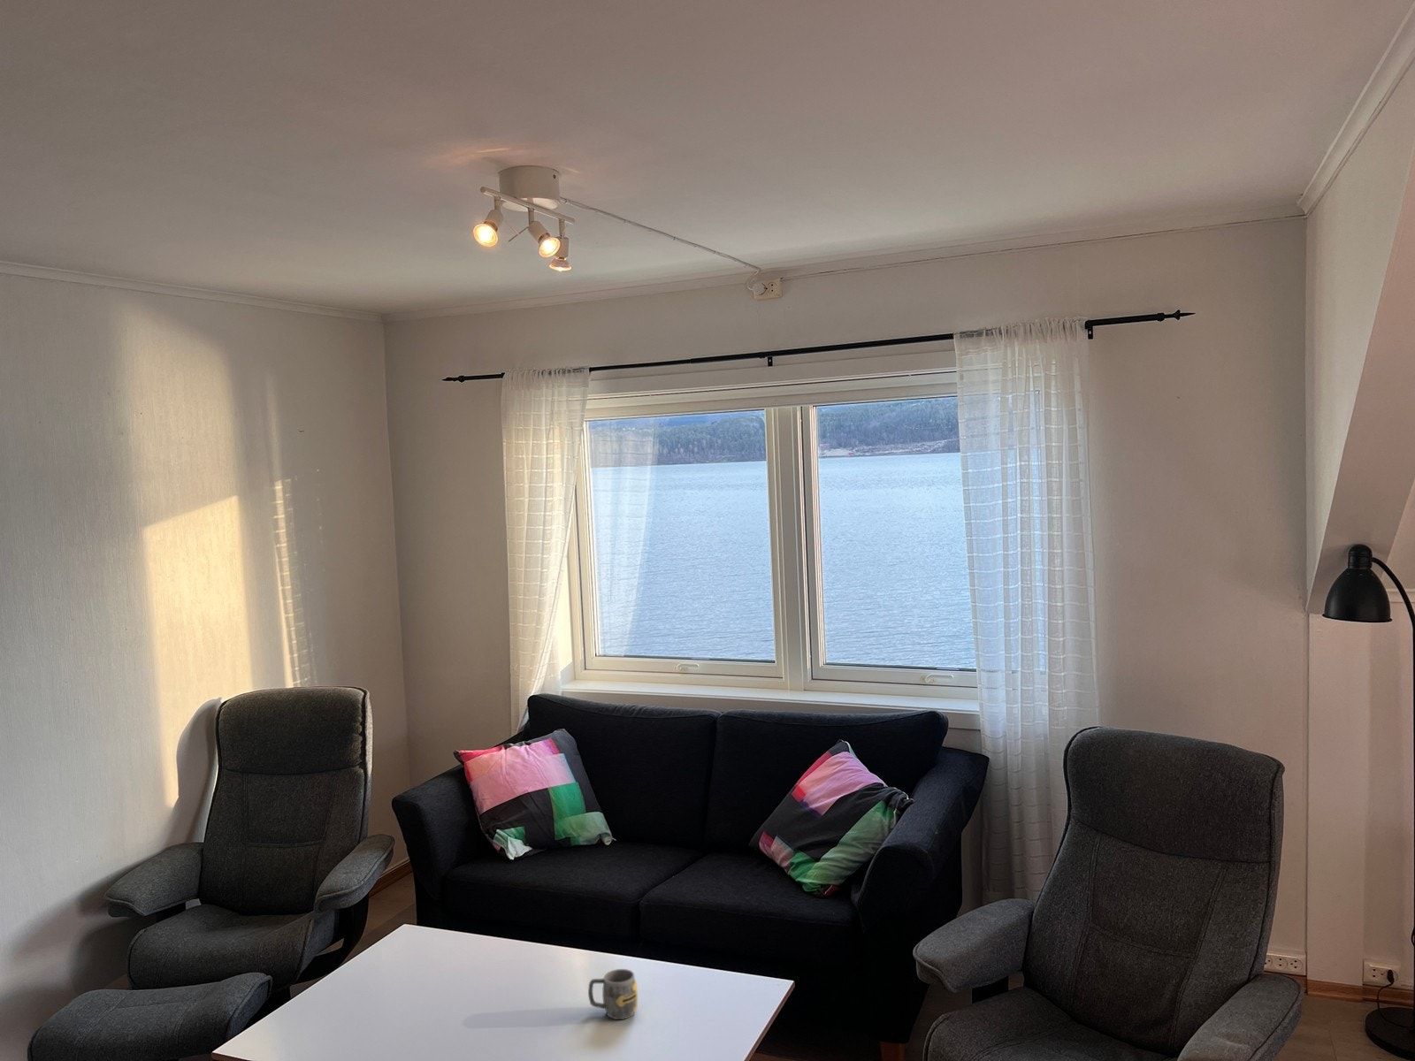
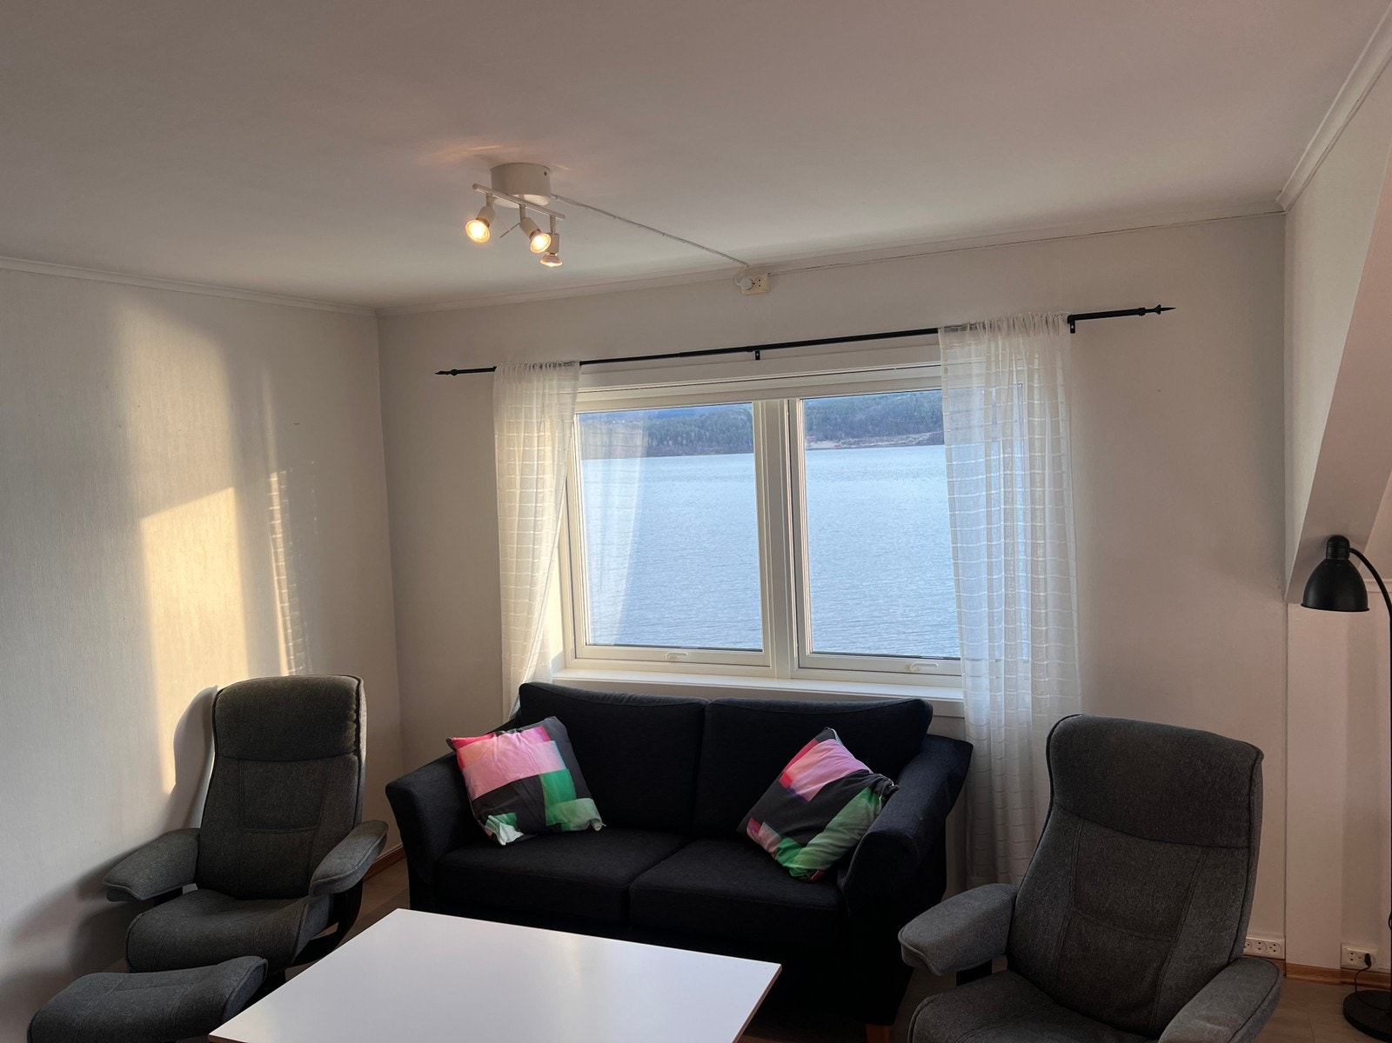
- mug (613, 994)
